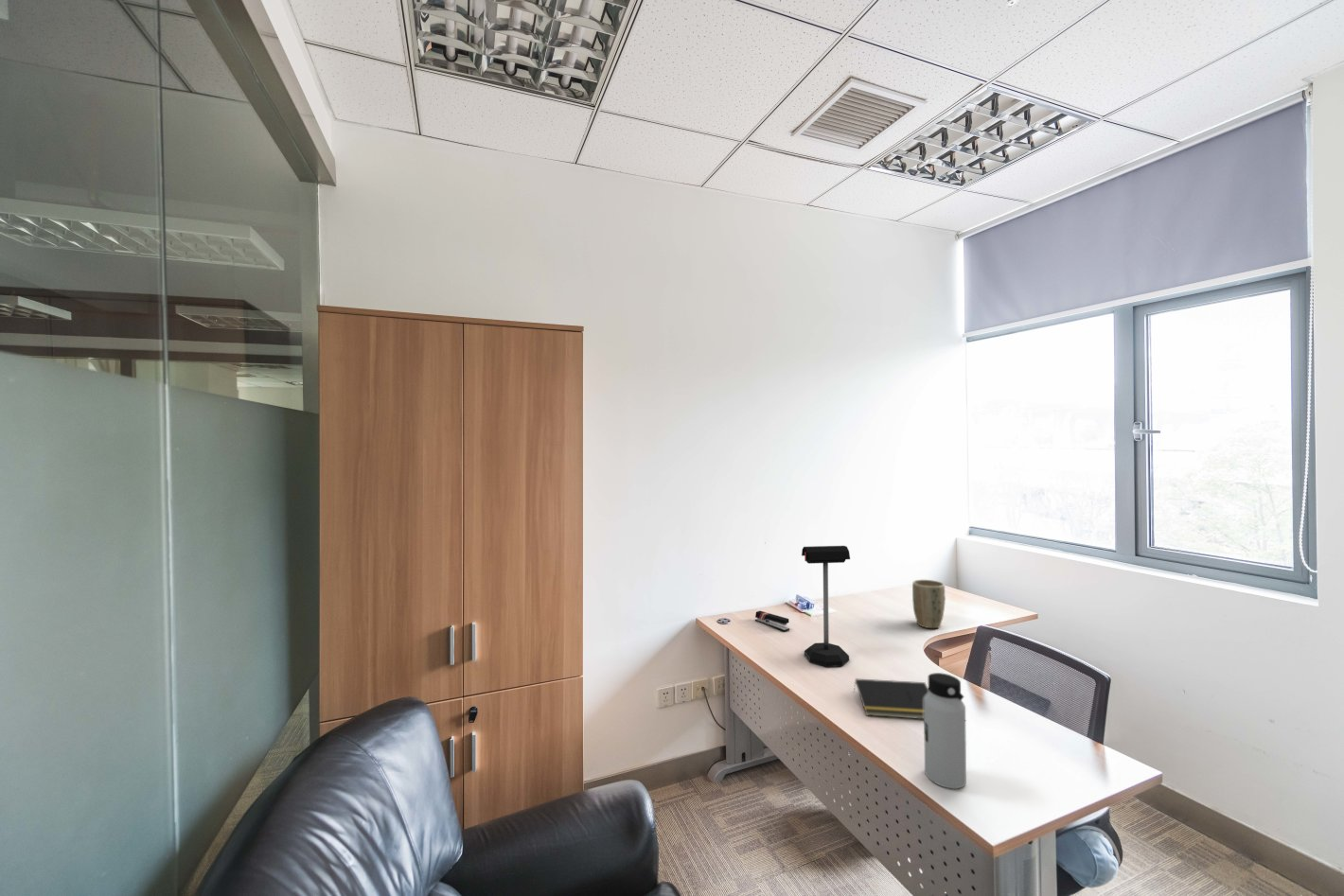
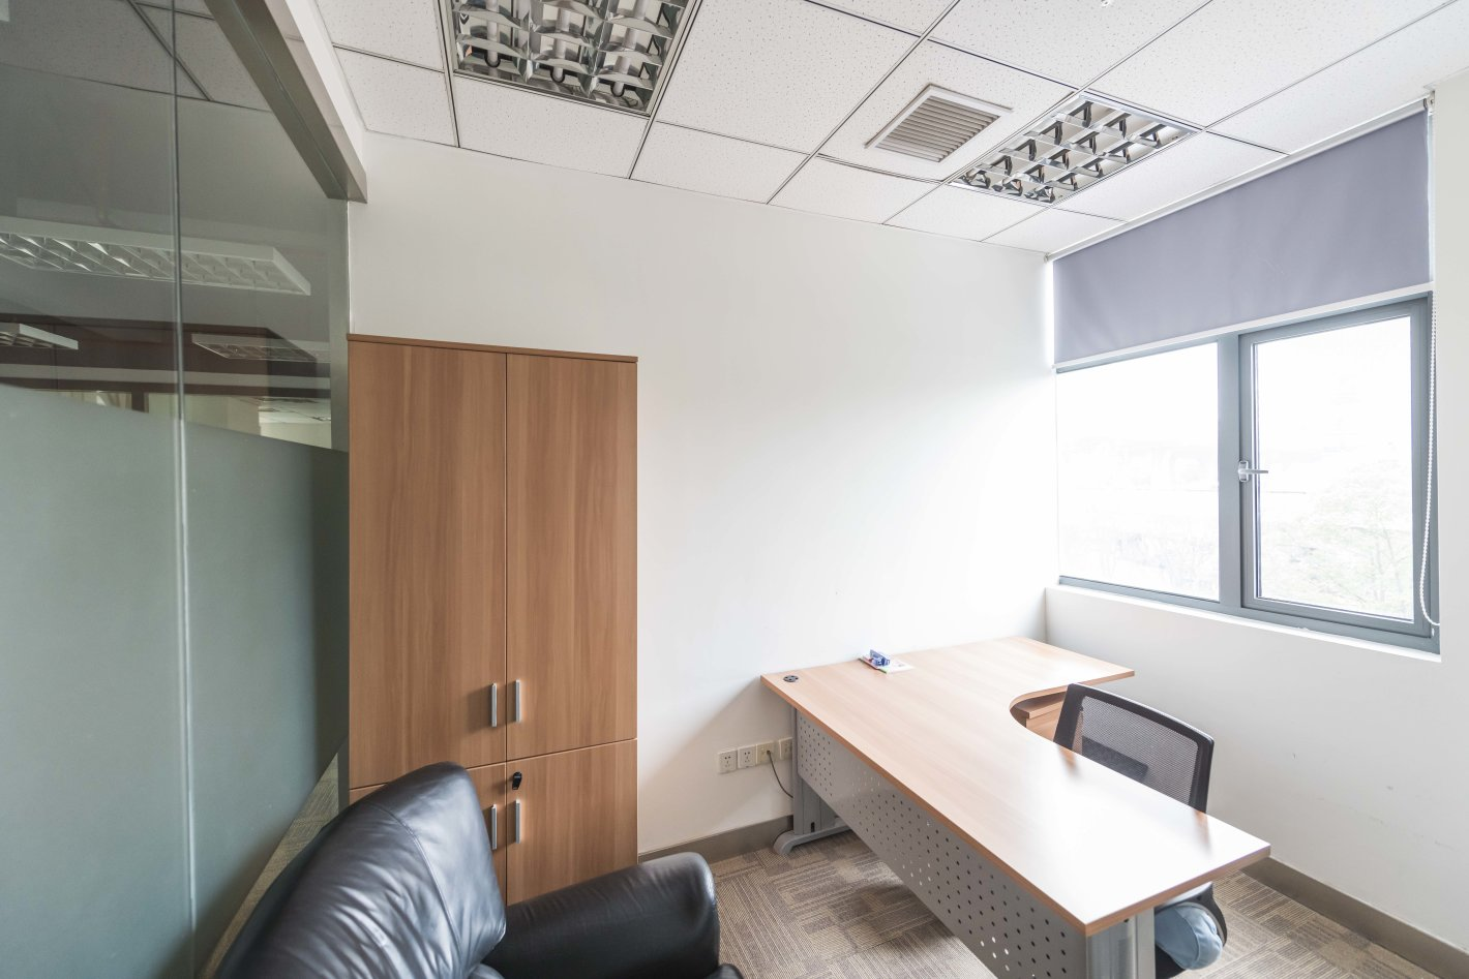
- plant pot (928, 604)
- stapler (771, 620)
- mailbox (825, 602)
- water bottle (945, 727)
- notepad (896, 697)
